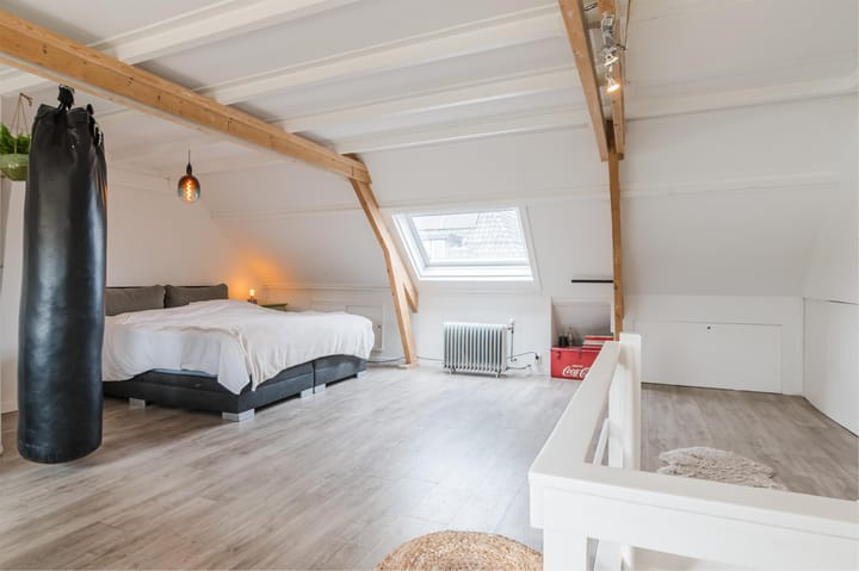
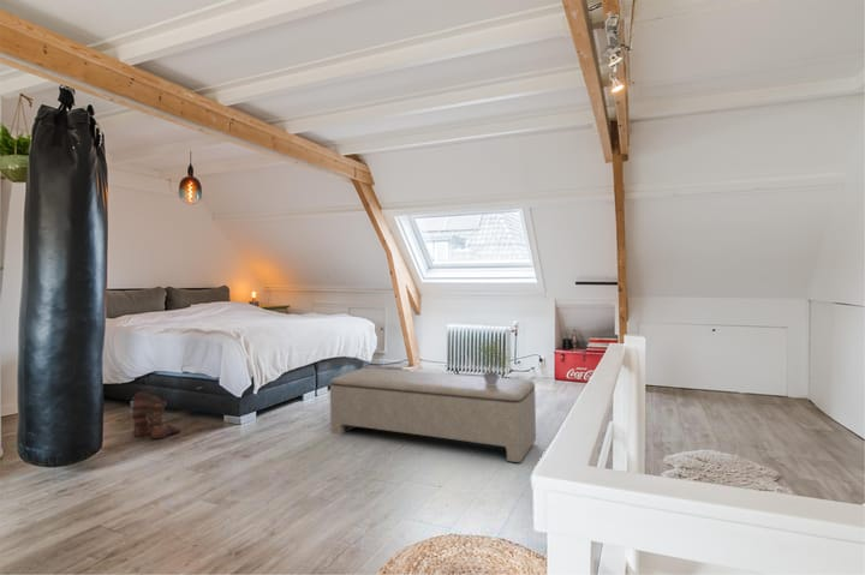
+ potted plant (491, 358)
+ bench (430, 407)
+ boots (151, 412)
